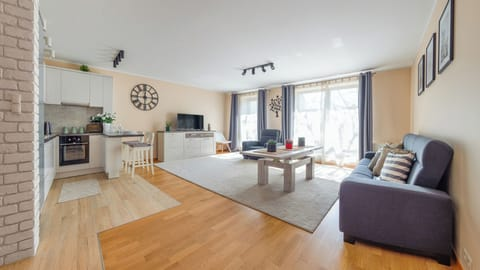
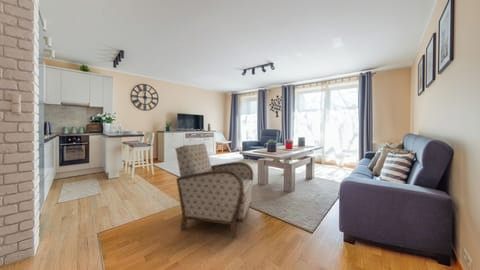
+ armchair (217, 181)
